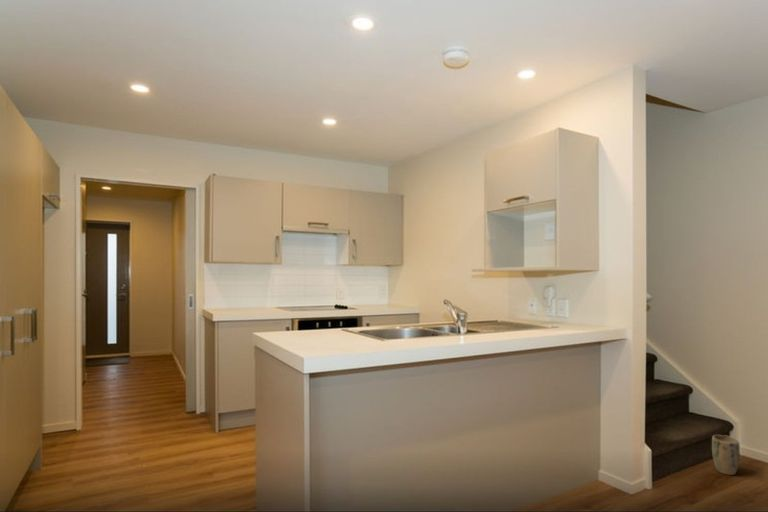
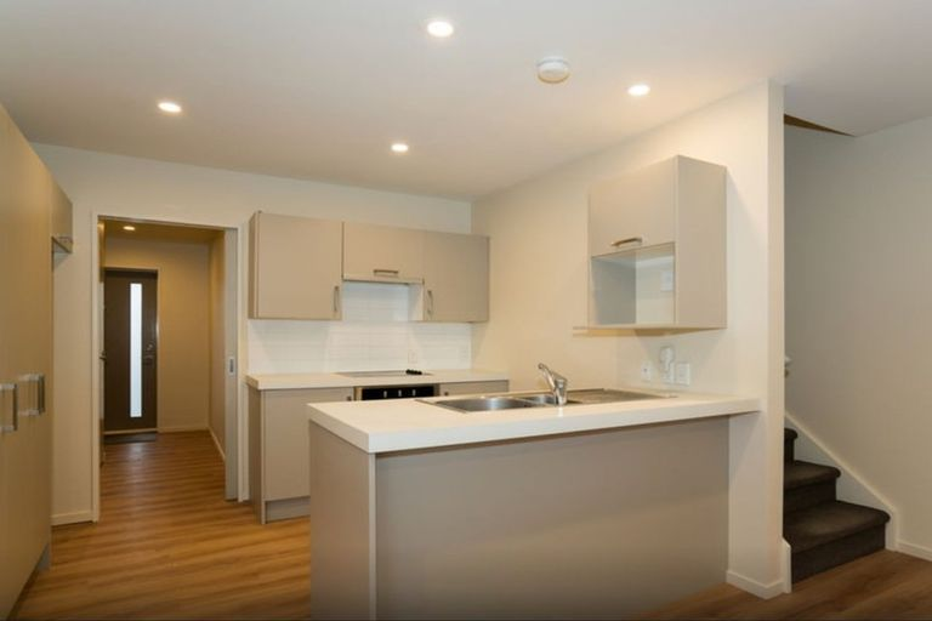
- plant pot (725, 455)
